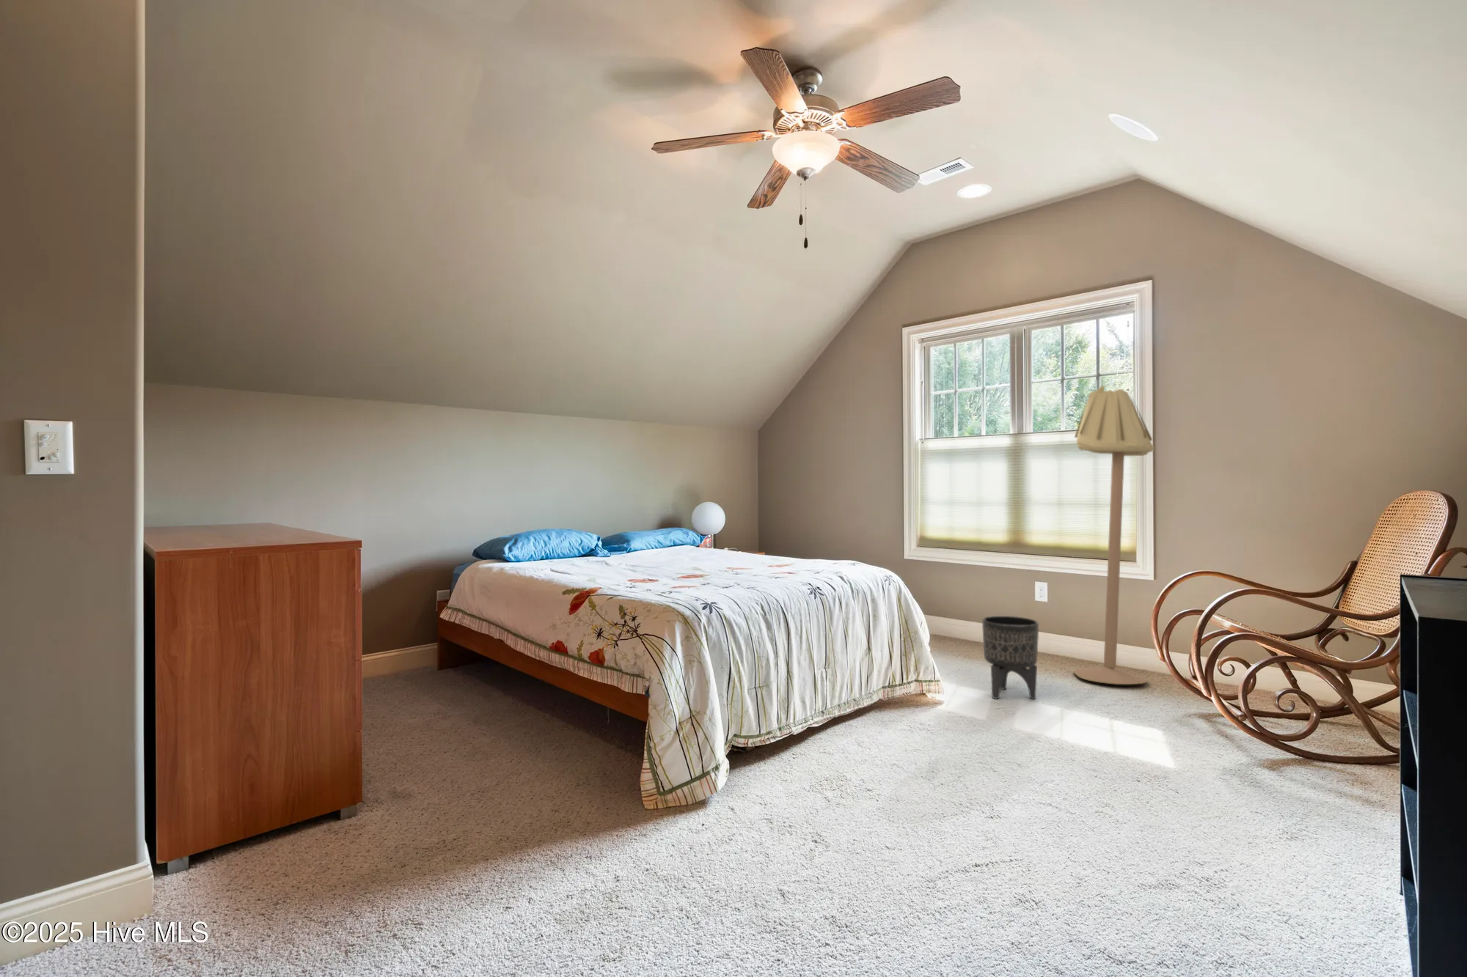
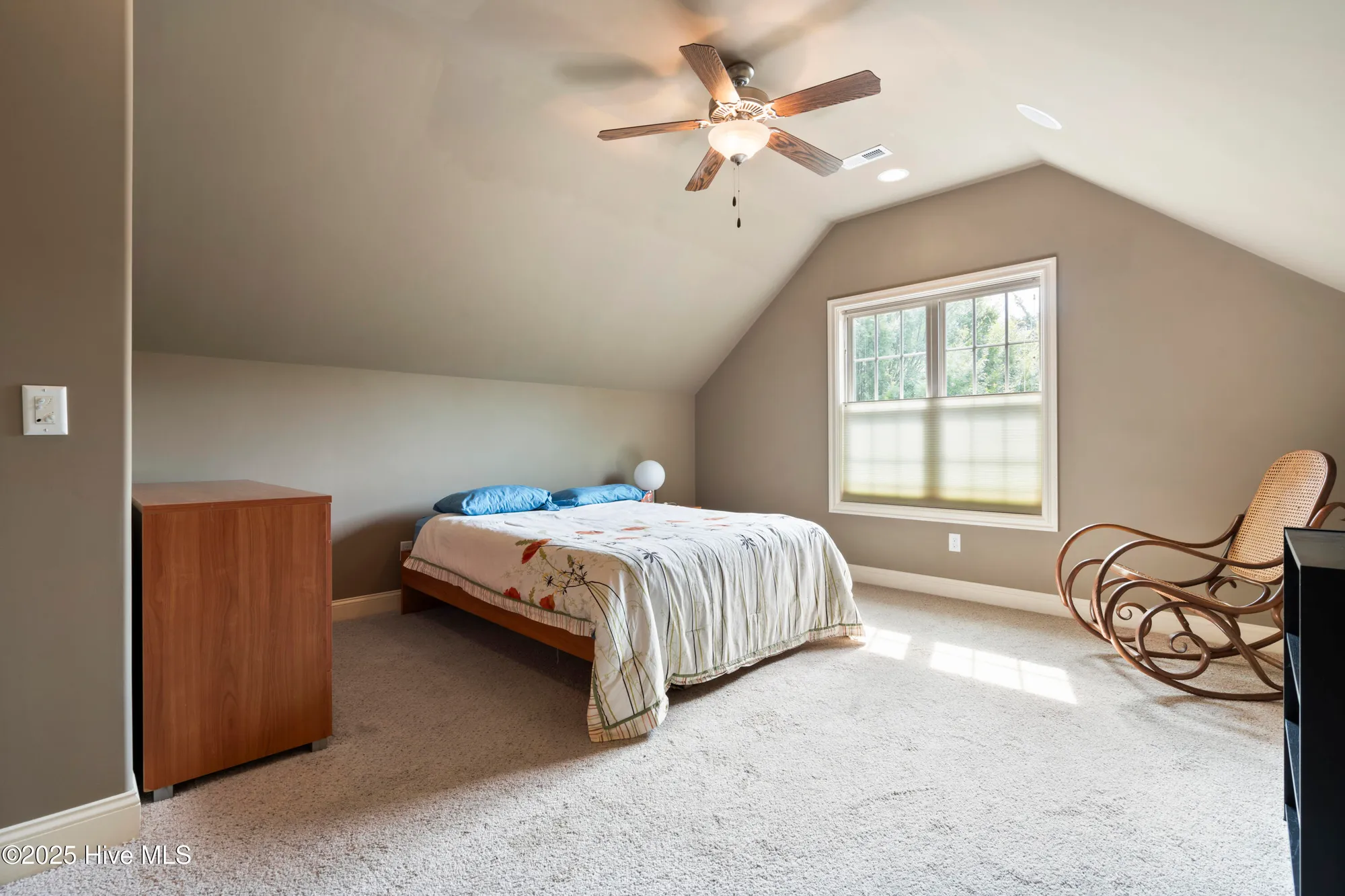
- planter (1010, 658)
- floor lamp (1114, 530)
